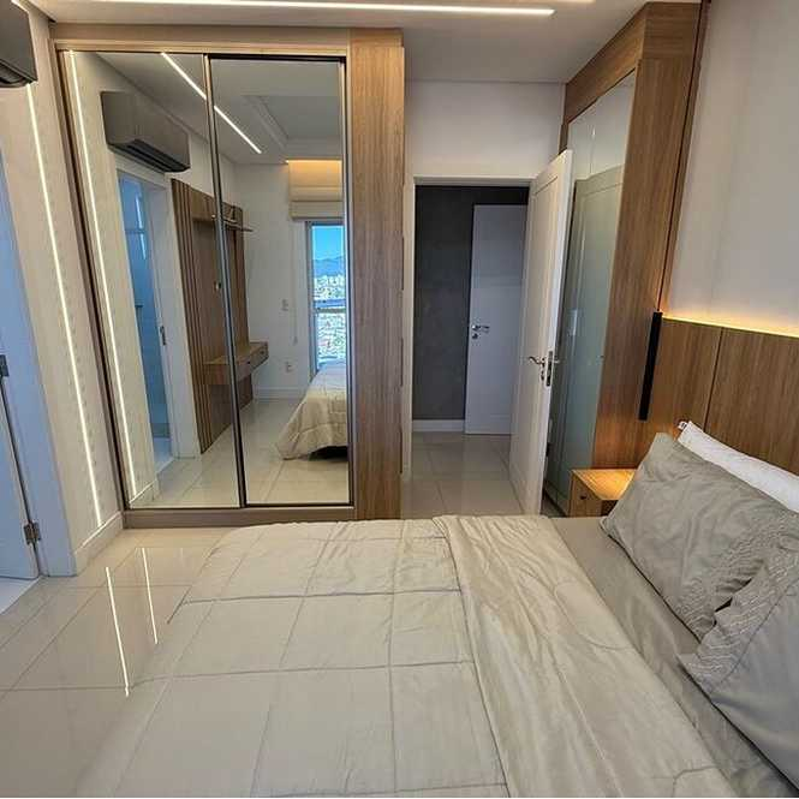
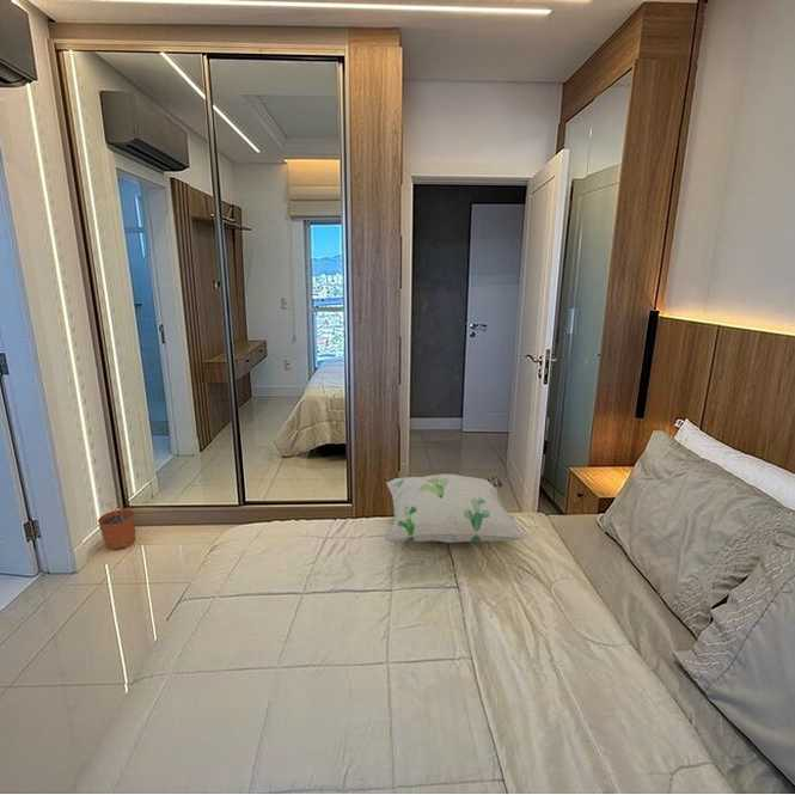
+ plant pot (117, 522)
+ decorative pillow (450, 504)
